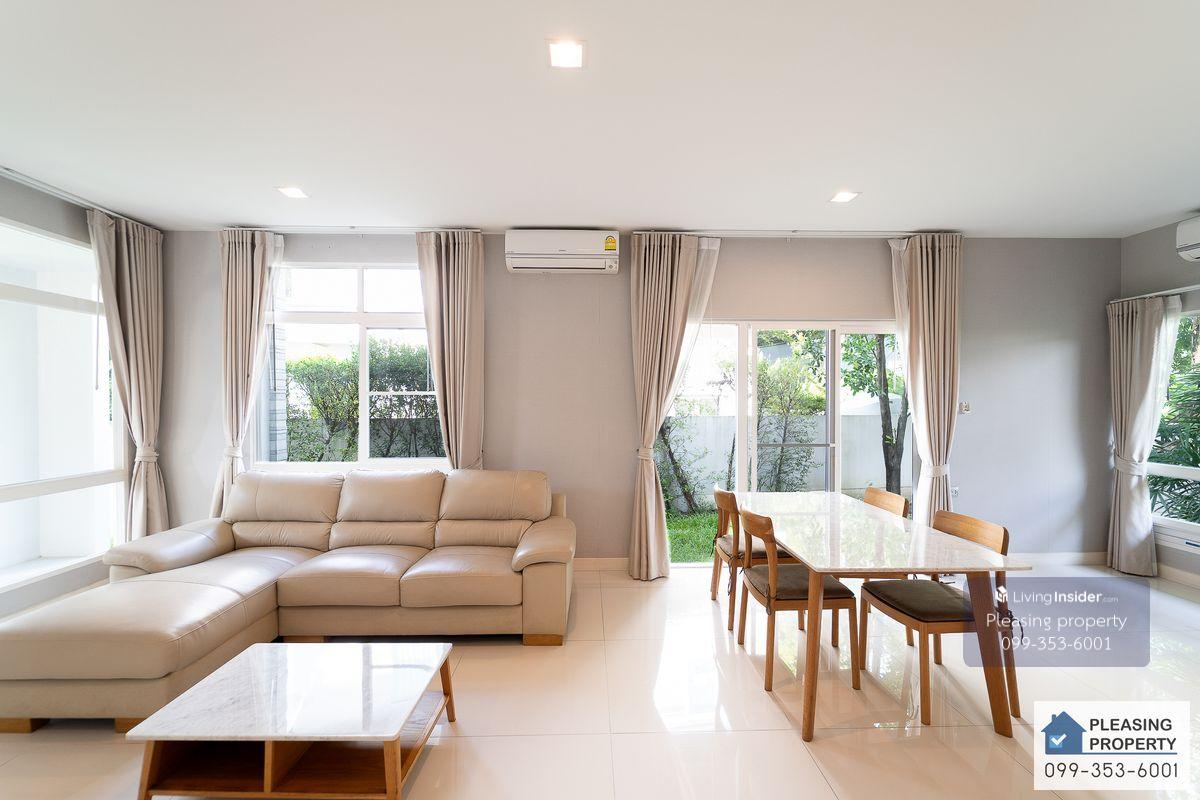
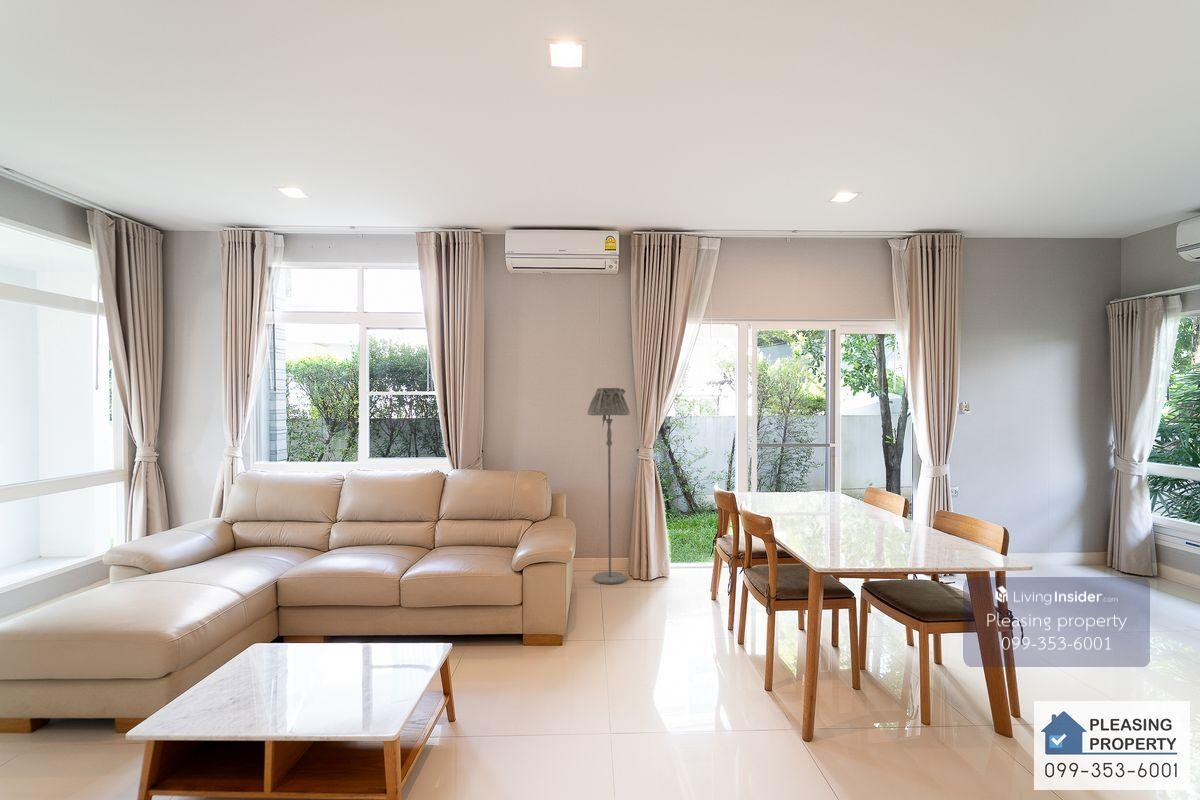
+ floor lamp (609, 483)
